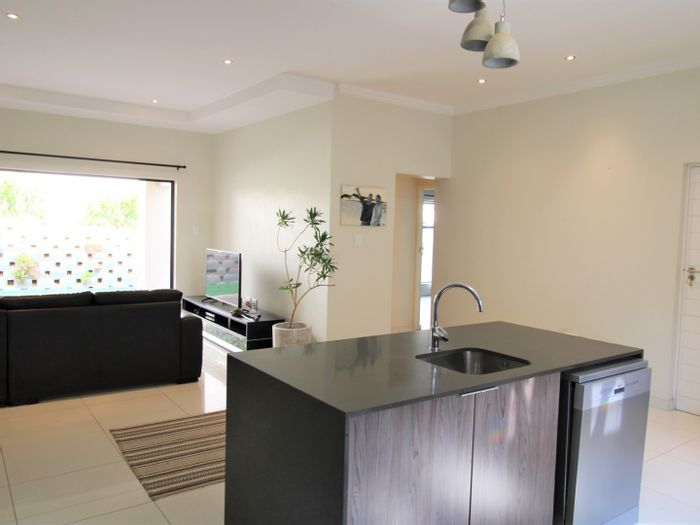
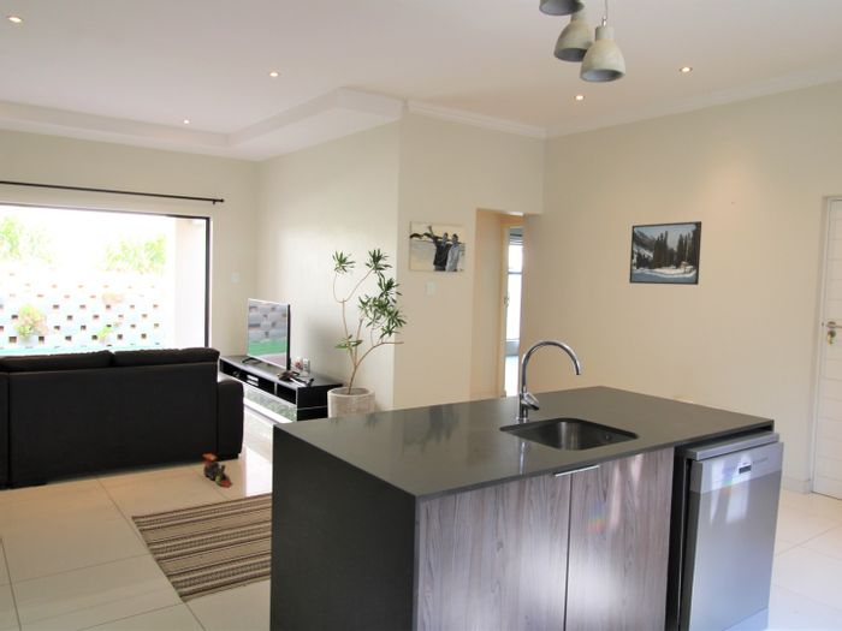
+ toy train (217, 469)
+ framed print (663, 254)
